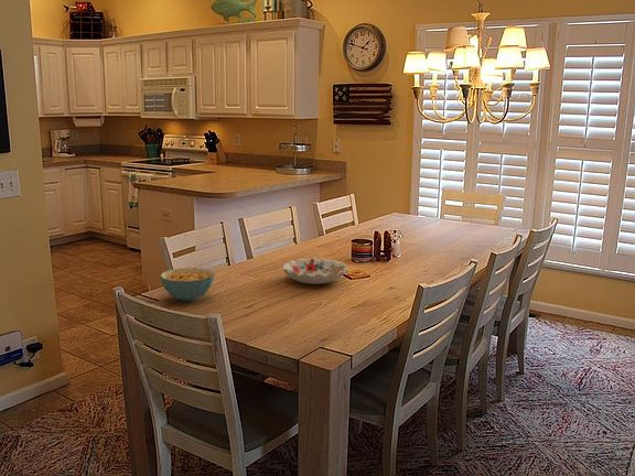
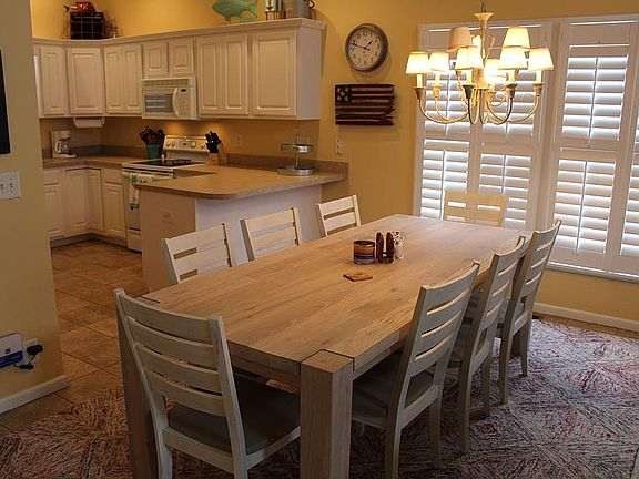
- cereal bowl (187, 286)
- decorative bowl (314, 272)
